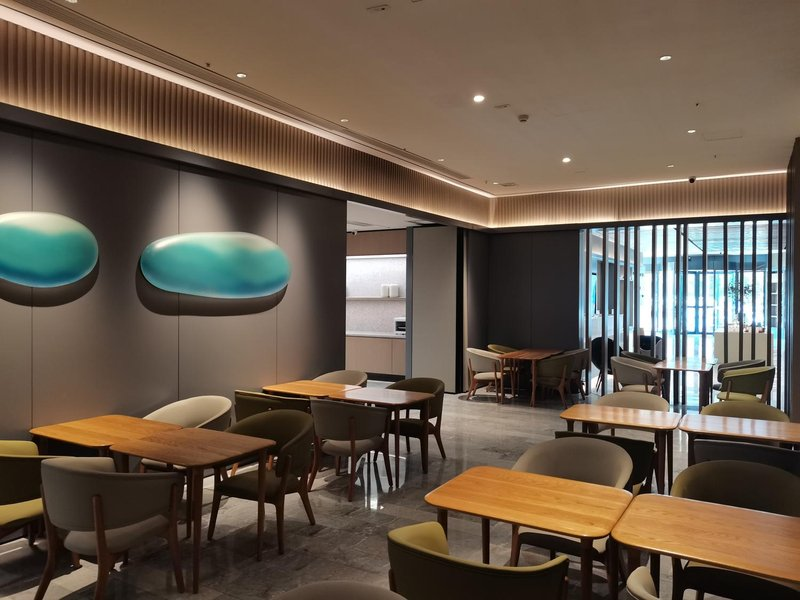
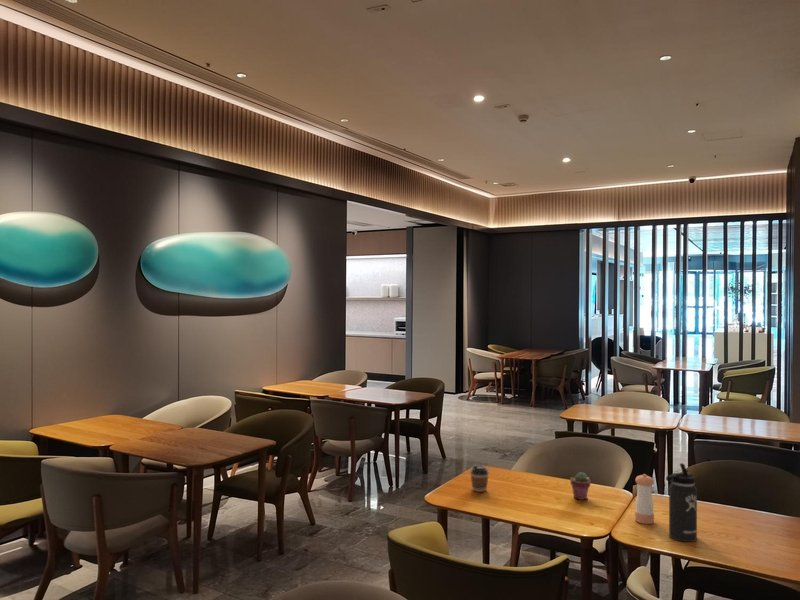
+ thermos bottle (680, 500)
+ pepper shaker (644, 497)
+ potted succulent (580, 484)
+ coffee cup (479, 477)
